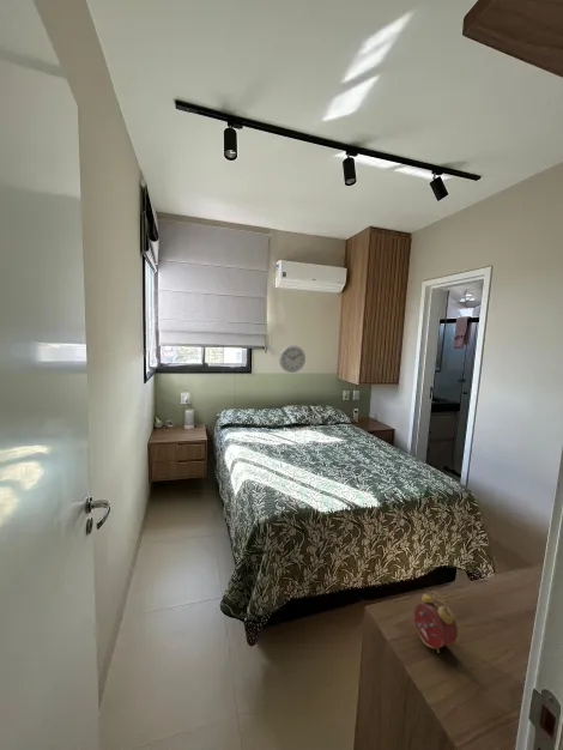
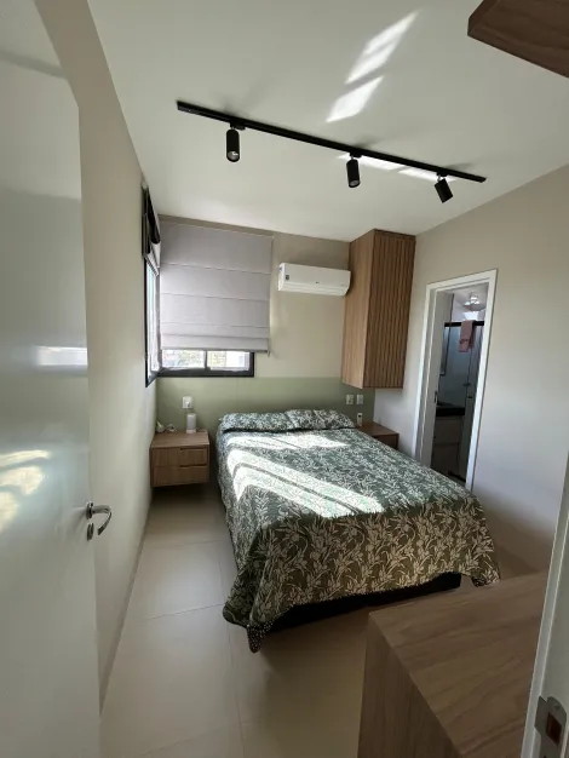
- wall clock (292, 358)
- alarm clock (434, 618)
